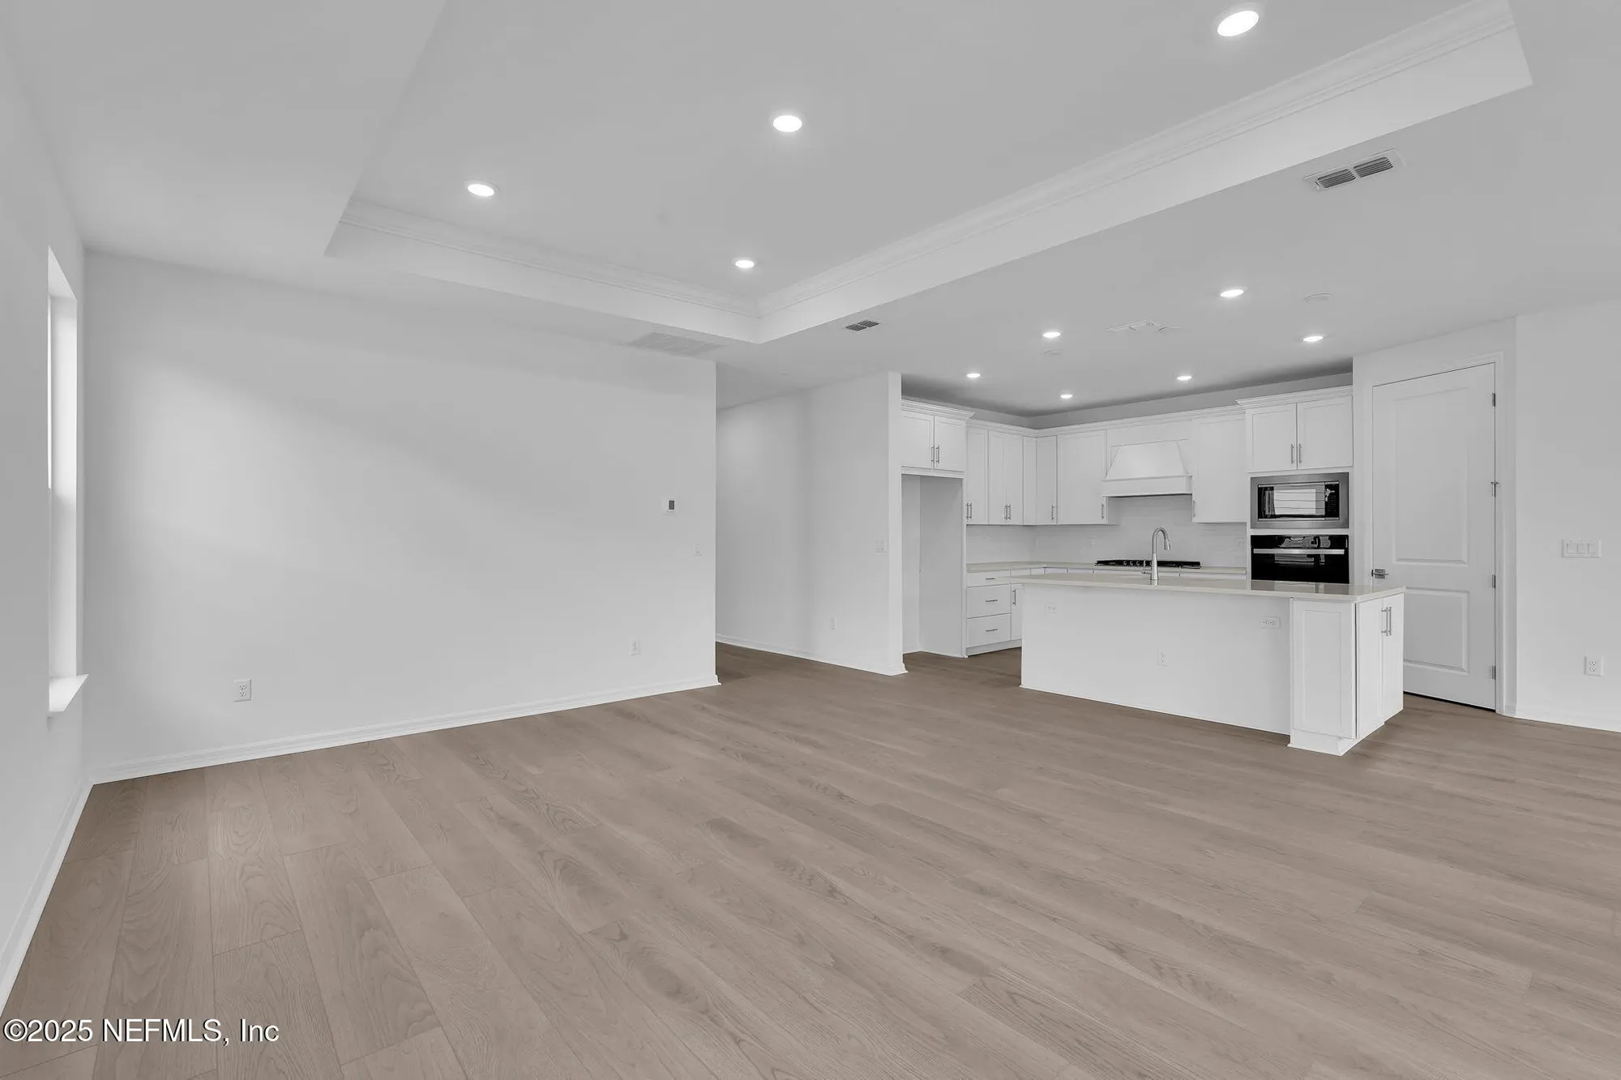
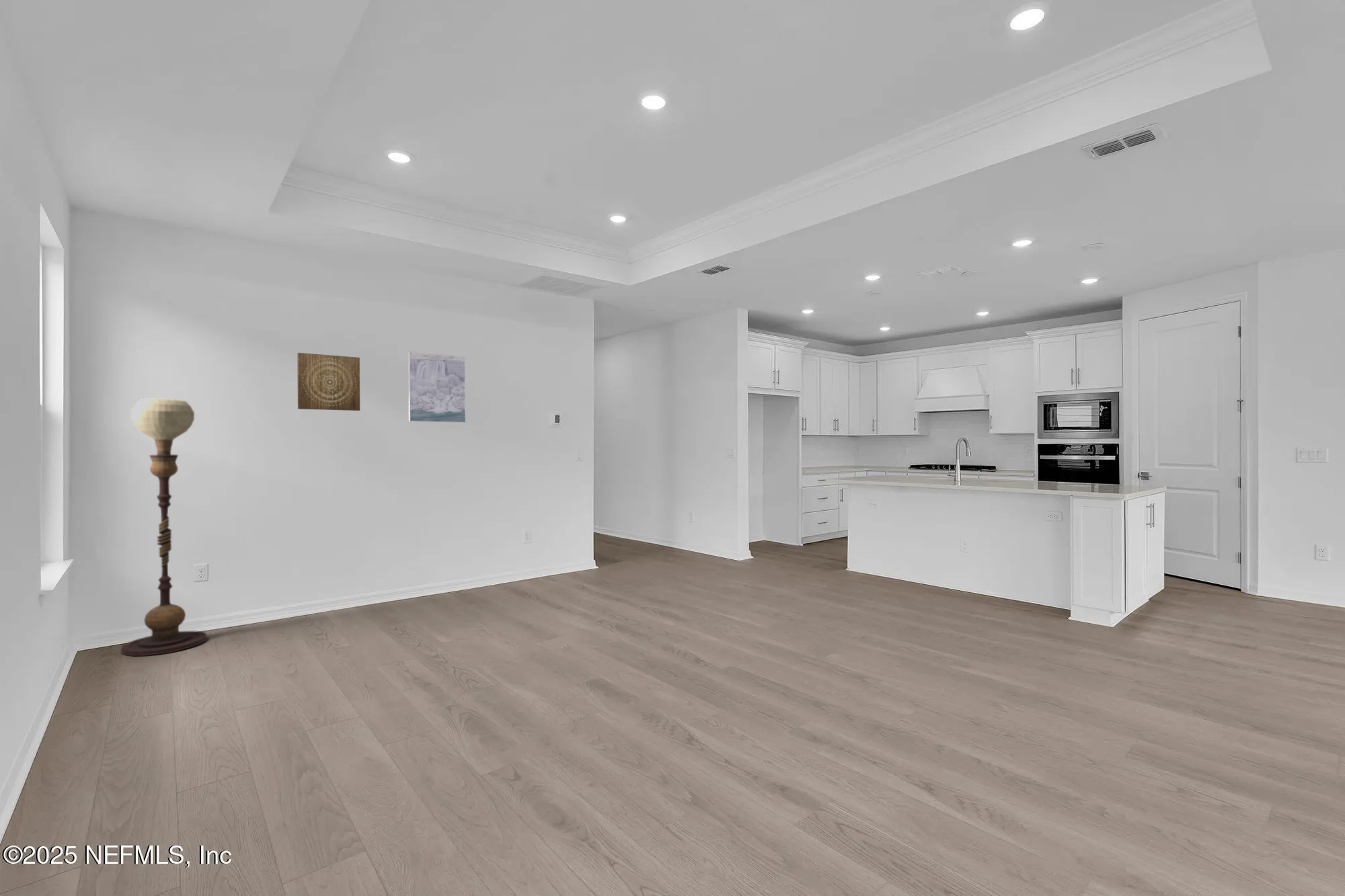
+ floor lamp (164, 522)
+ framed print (437, 388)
+ wall art (330, 382)
